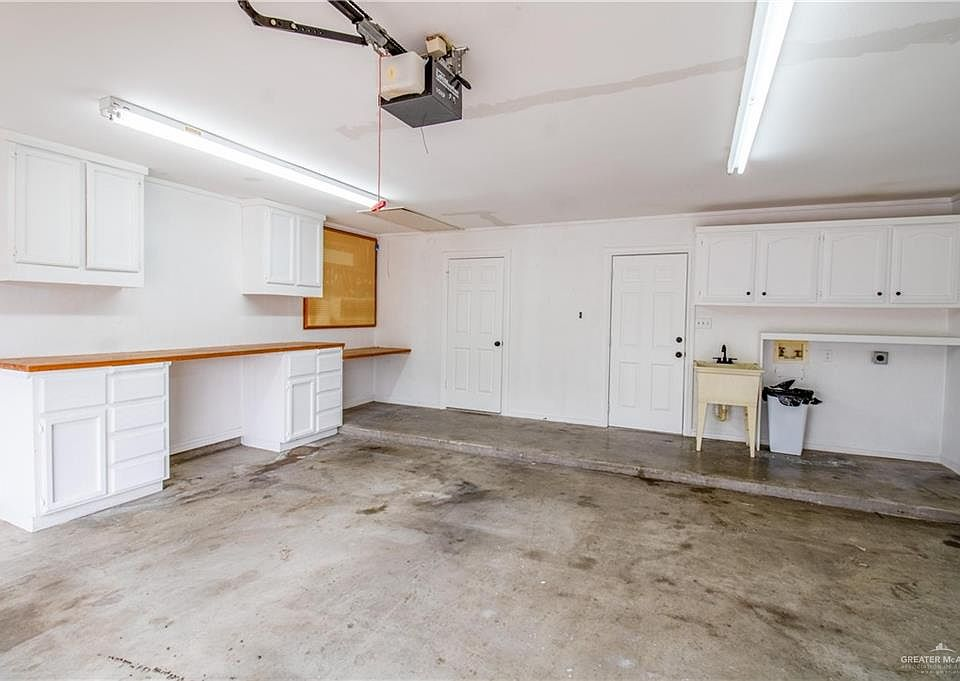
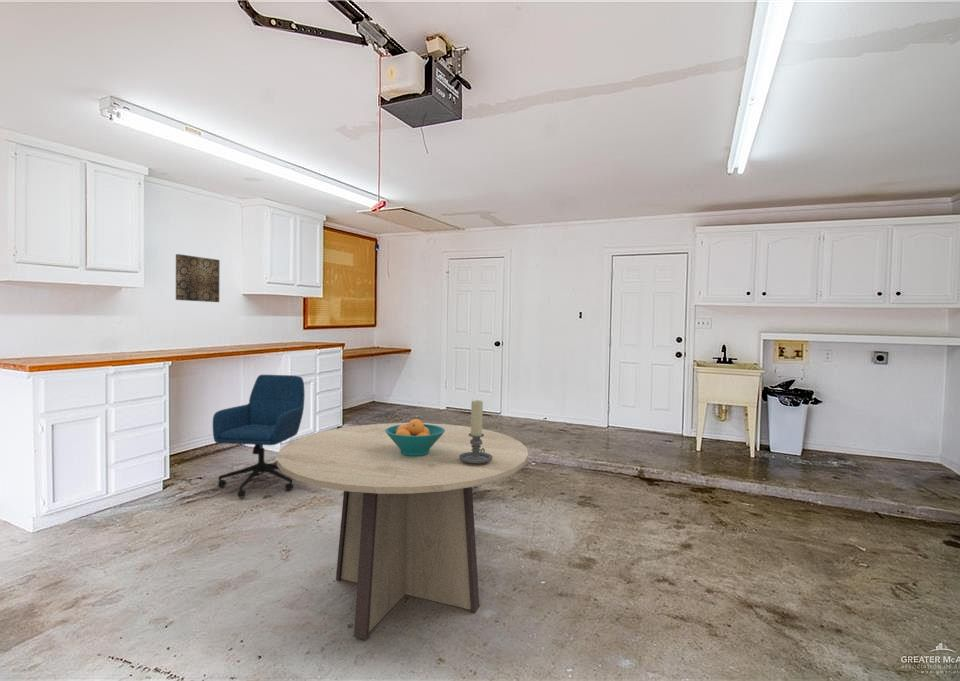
+ office chair (262, 431)
+ candle holder (477, 429)
+ fruit bowl (415, 435)
+ wall art (198, 279)
+ dining table (405, 520)
